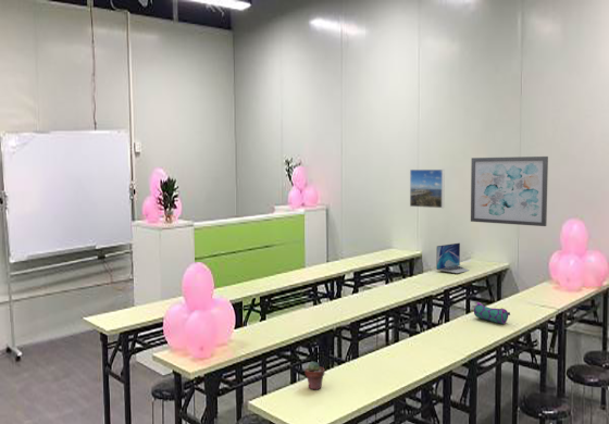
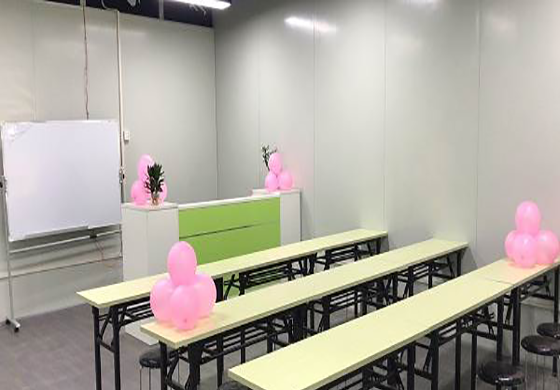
- pencil case (490, 313)
- laptop (458, 257)
- wall art (507, 190)
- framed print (426, 188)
- potted succulent (314, 374)
